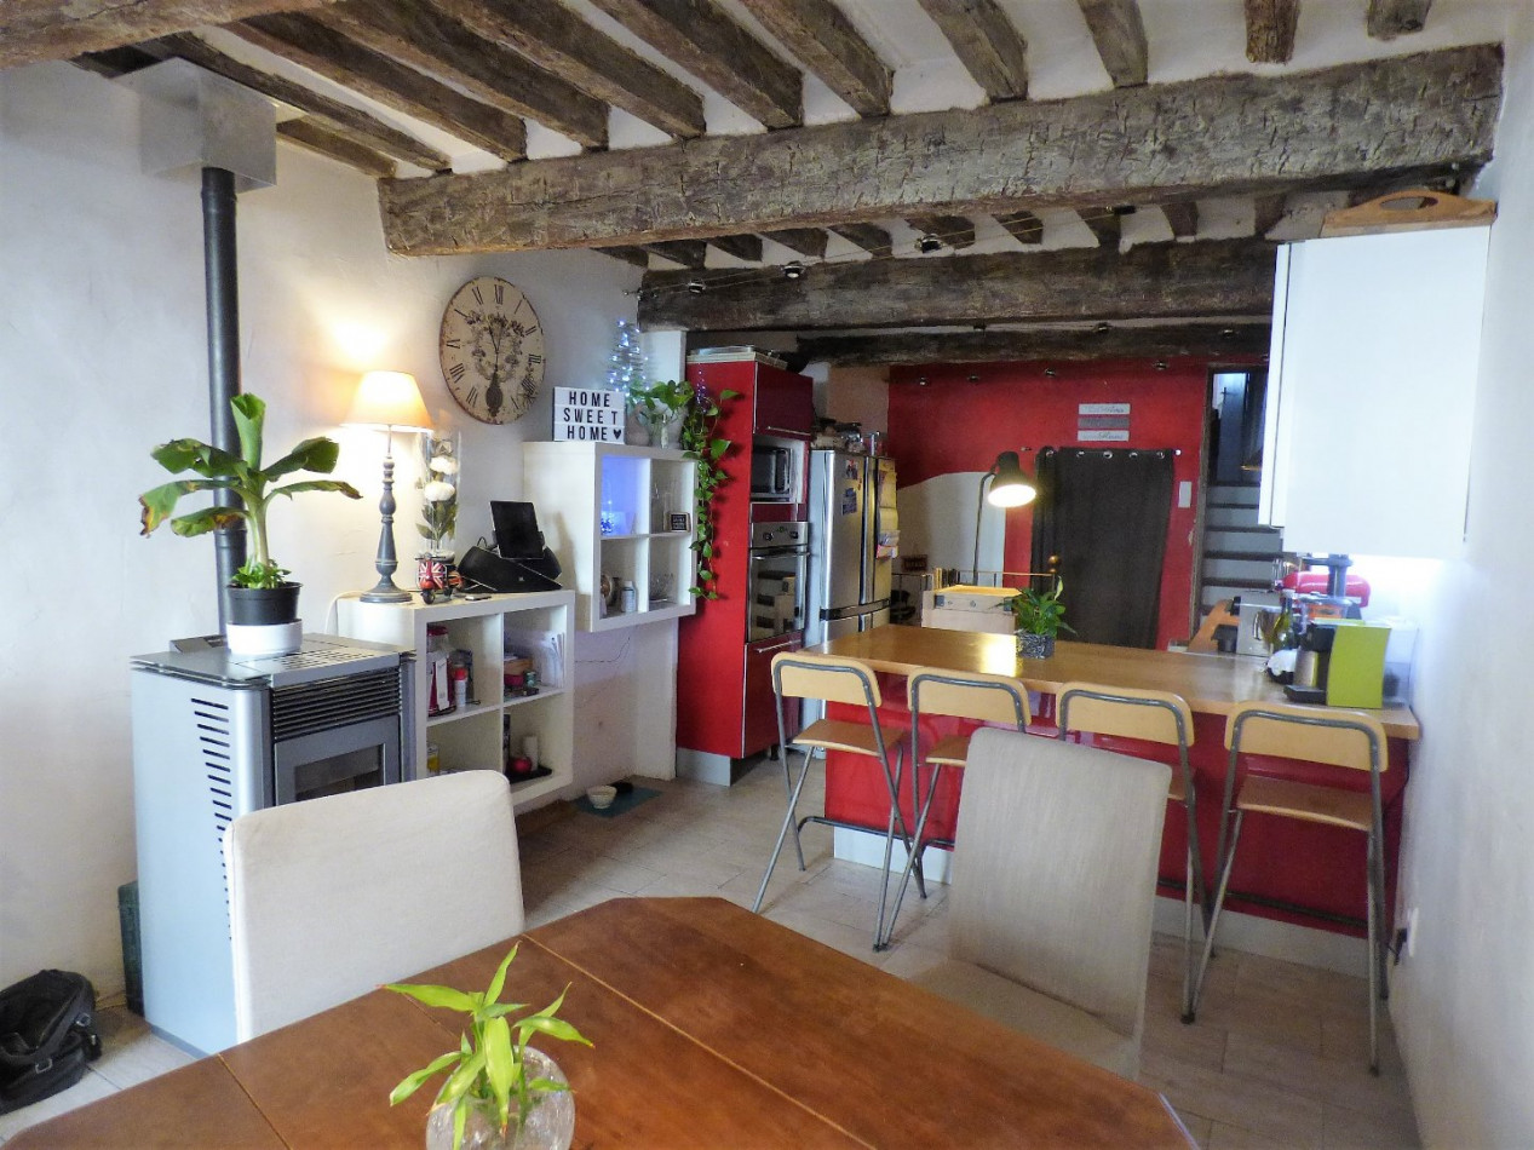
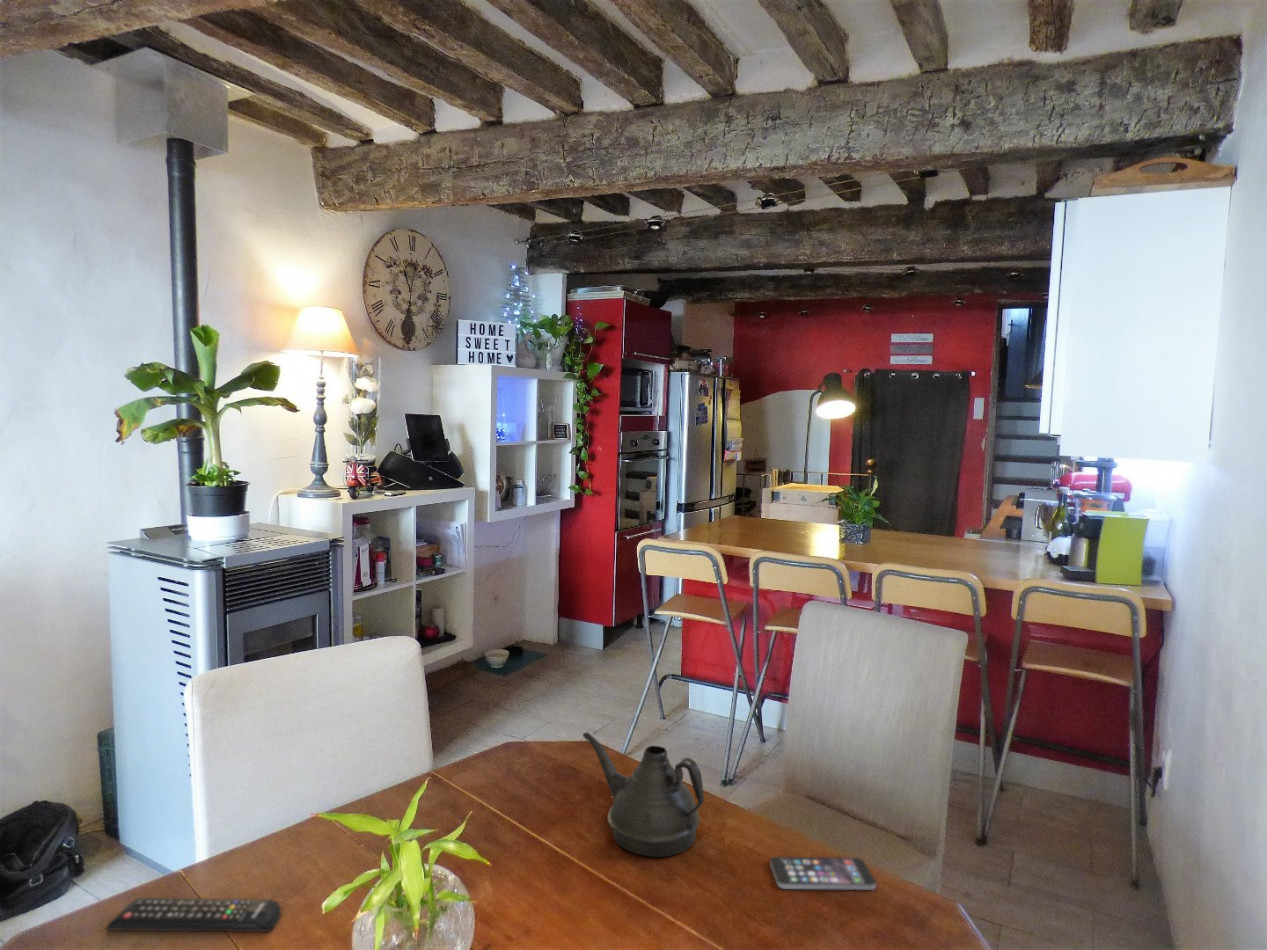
+ teapot (640, 785)
+ remote control (195, 916)
+ smartphone (821, 872)
